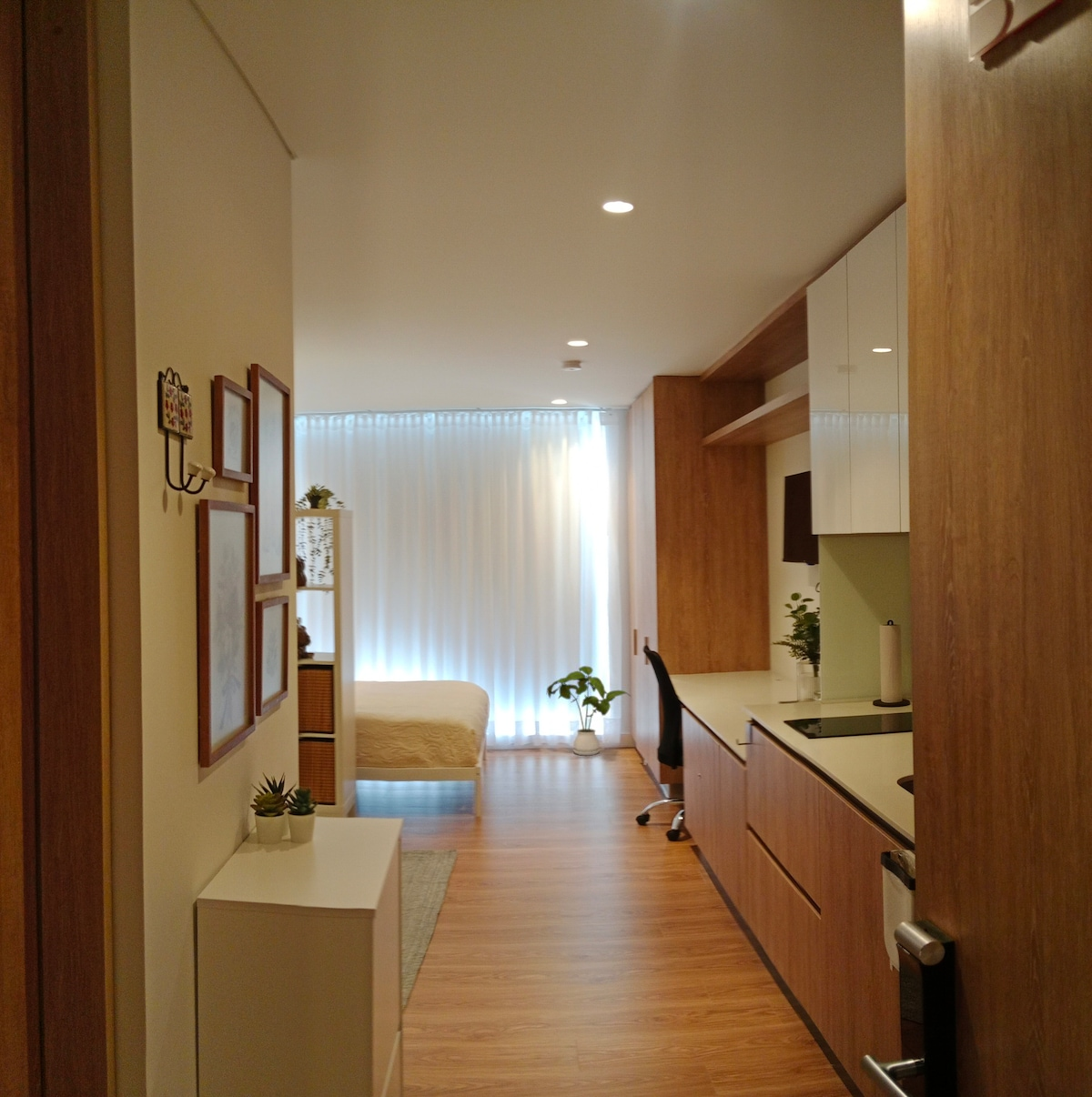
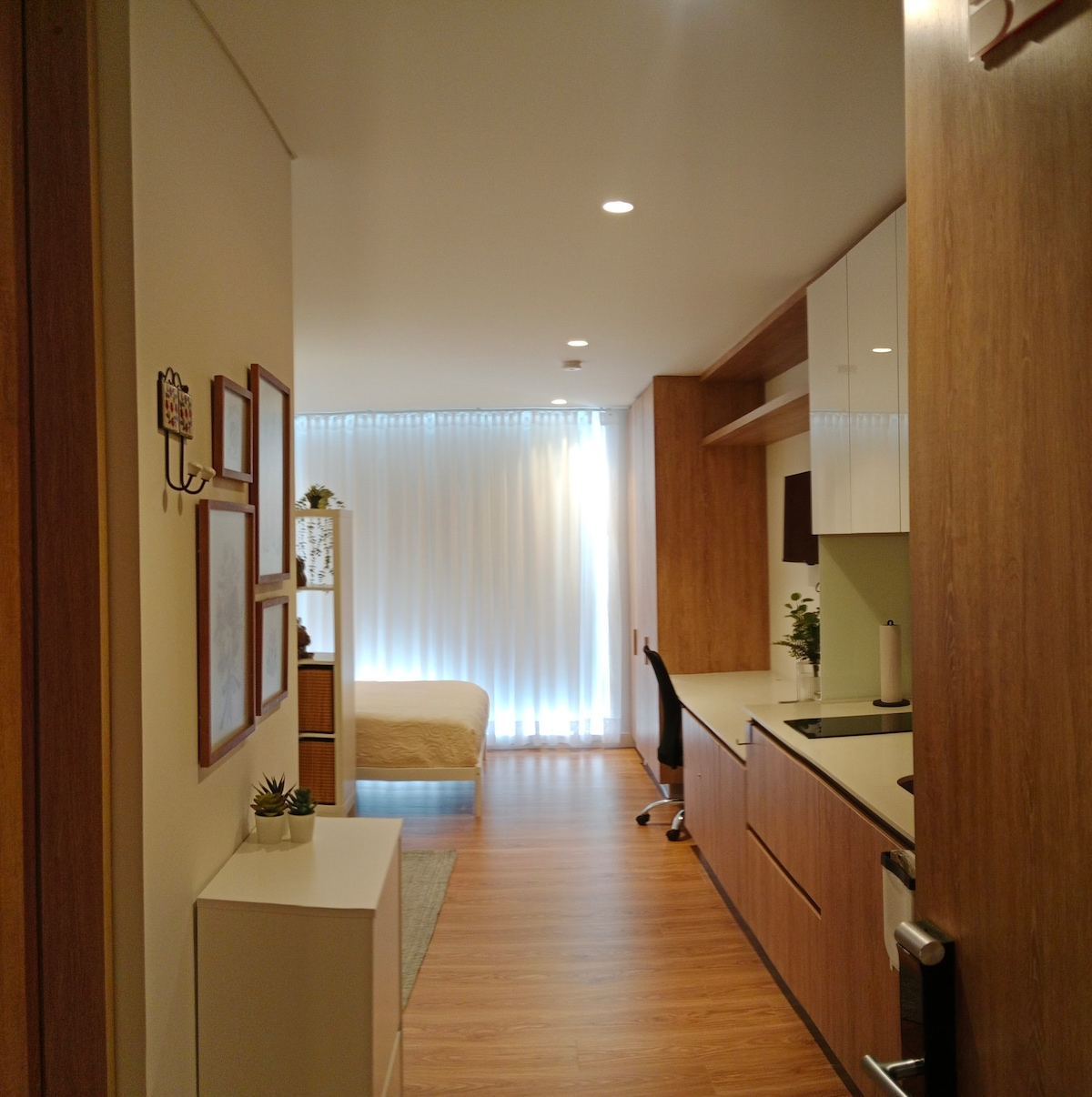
- house plant (587, 710)
